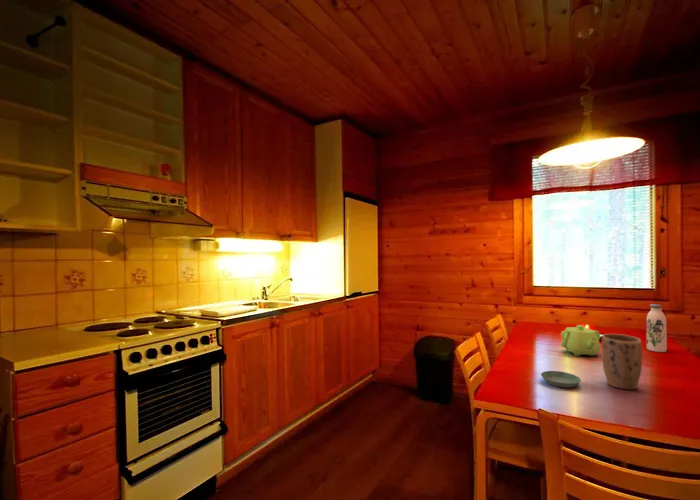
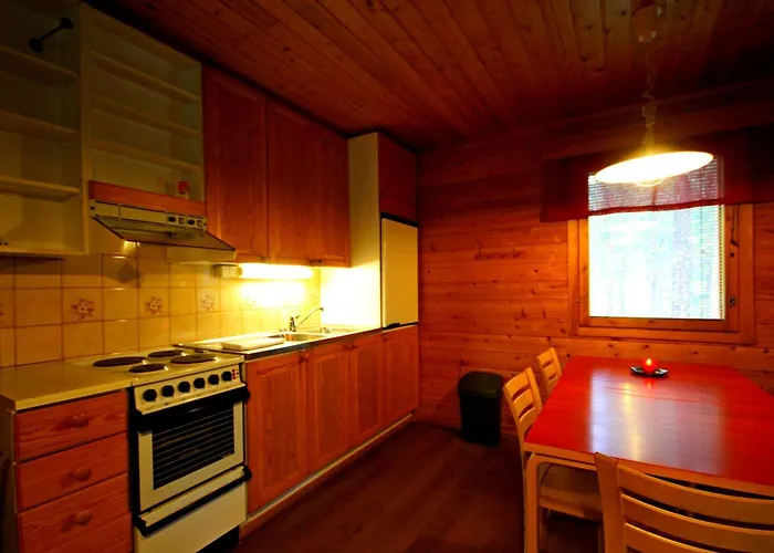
- teapot (583, 340)
- saucer (560, 379)
- plant pot (621, 361)
- water bottle (656, 327)
